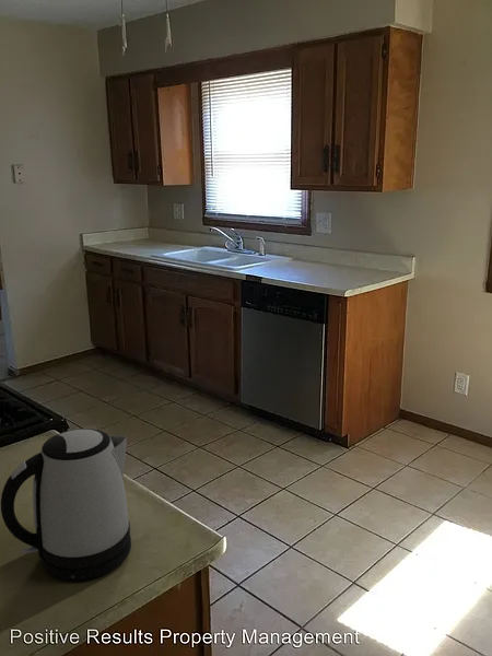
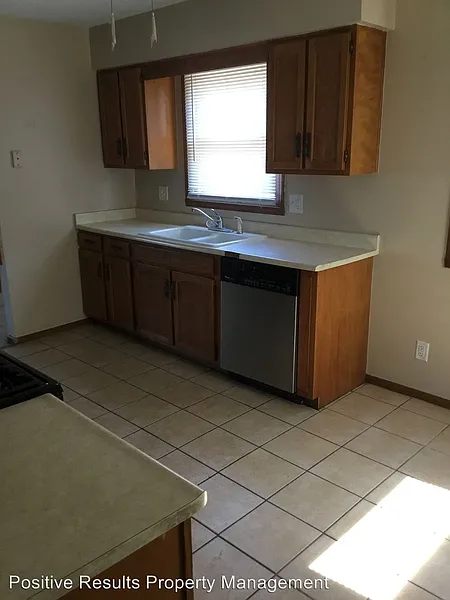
- kettle (68, 500)
